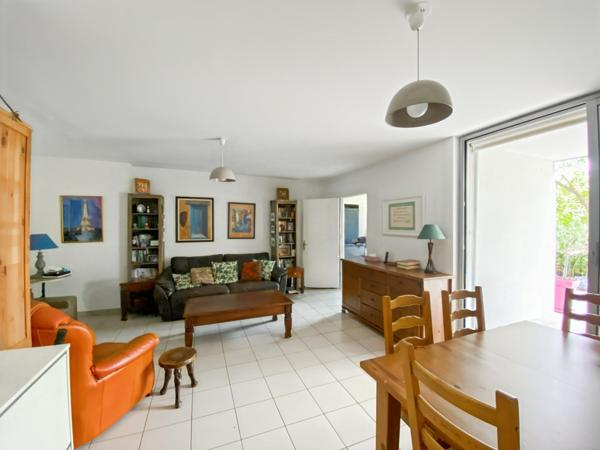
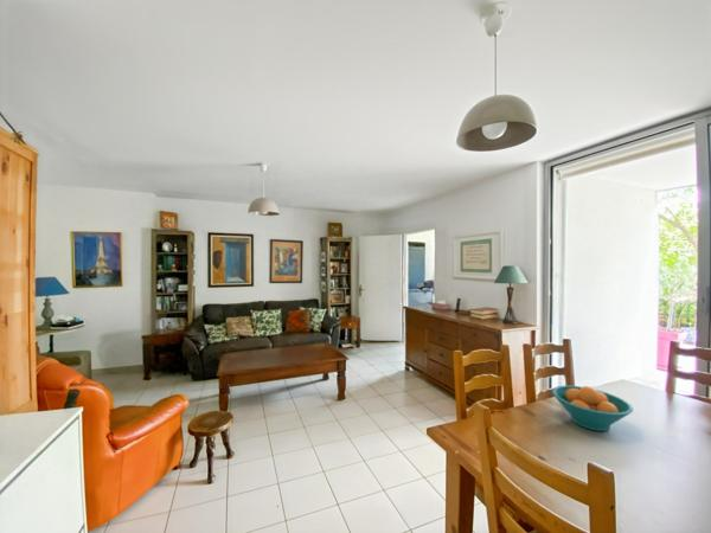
+ fruit bowl (589, 405)
